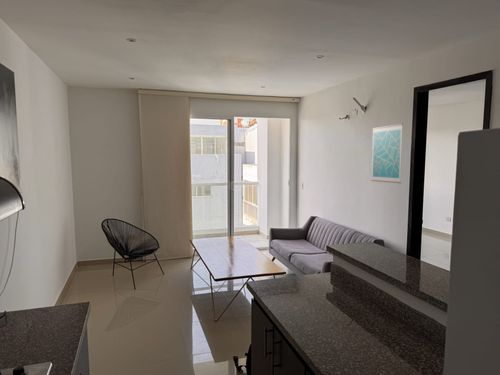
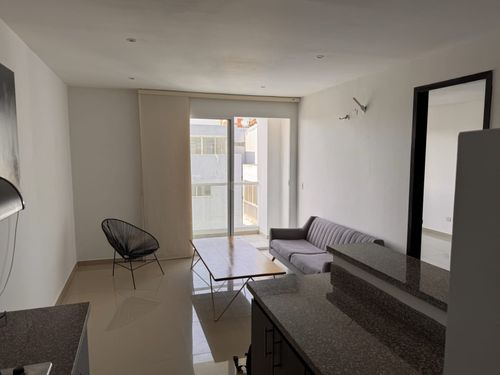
- wall art (386, 154)
